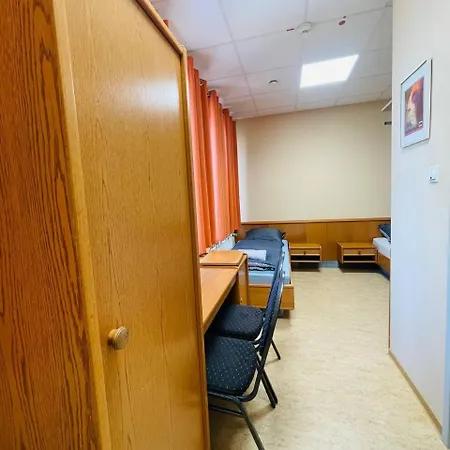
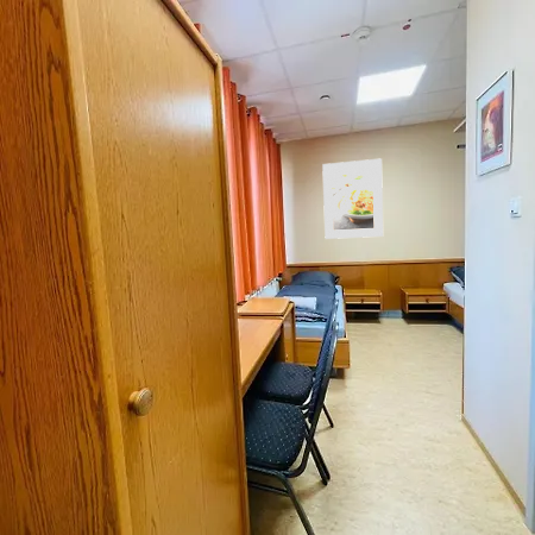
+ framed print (352, 200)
